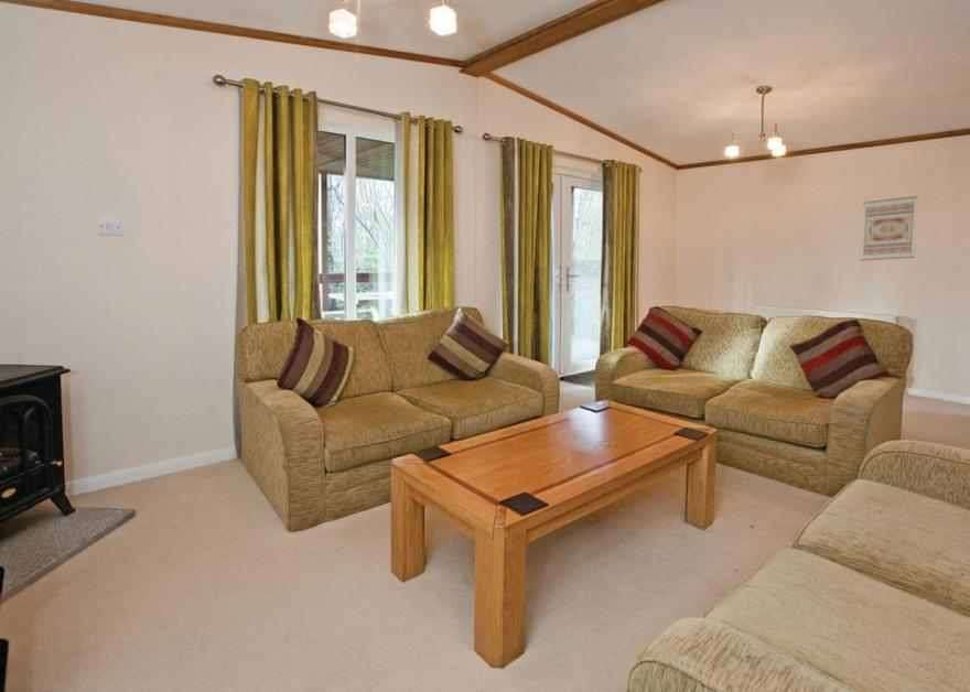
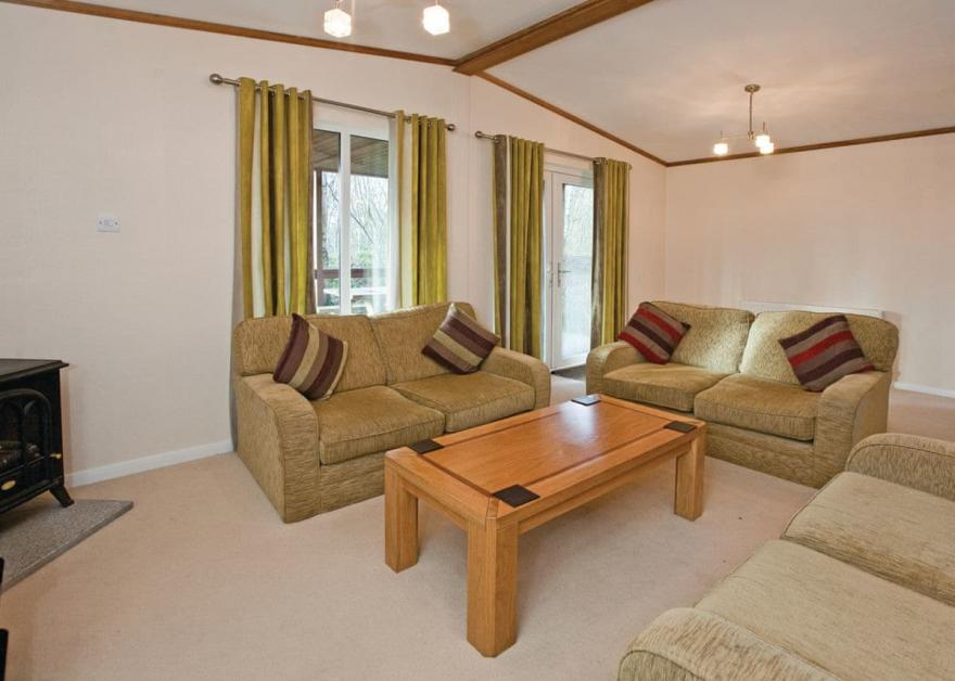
- wall art (887, 229)
